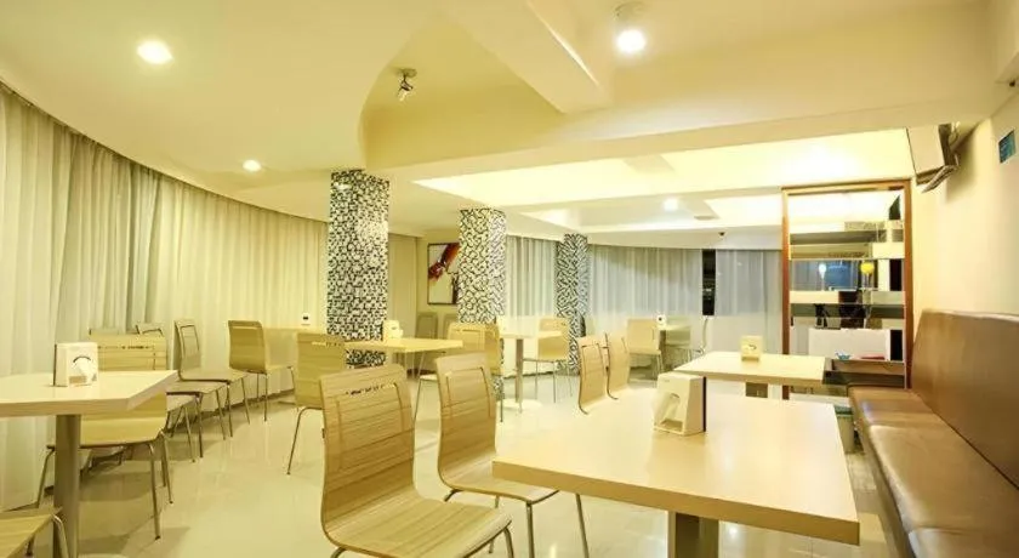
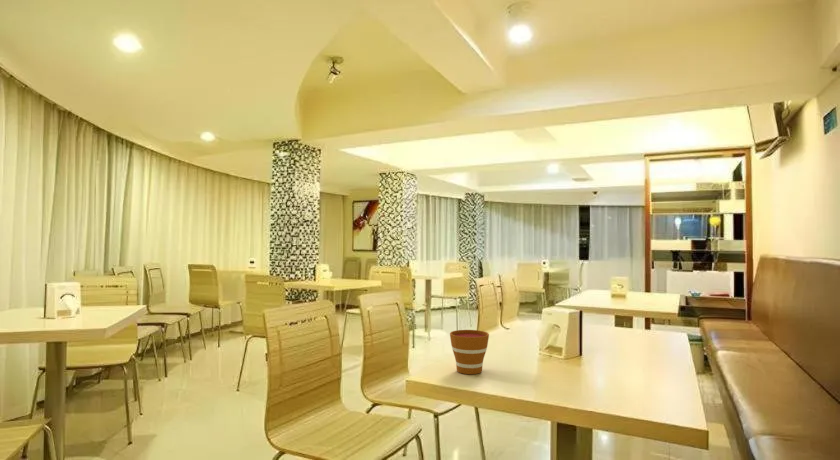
+ cup (469, 351)
